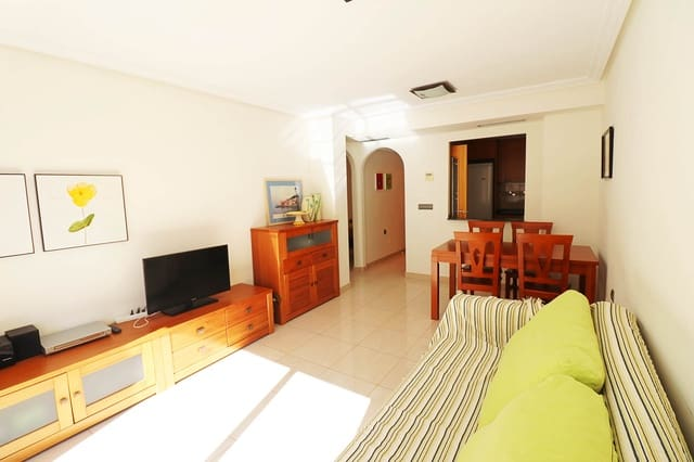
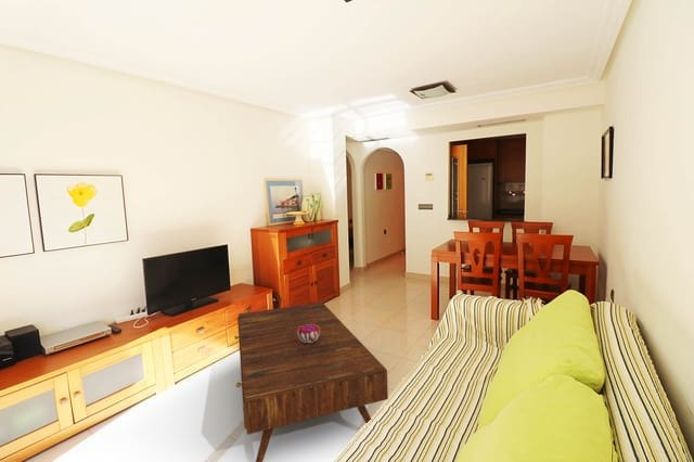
+ coffee table (295, 365)
+ decorative bowl (308, 334)
